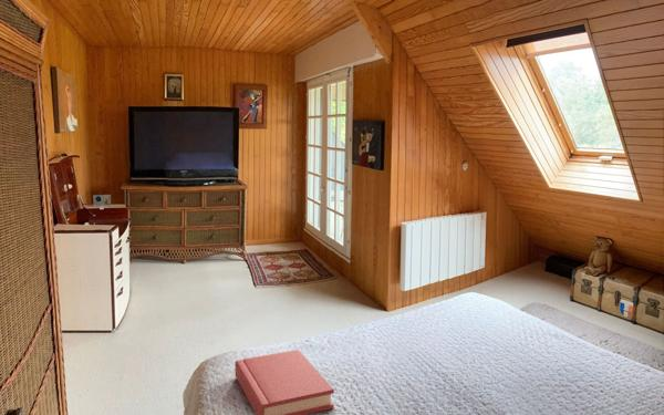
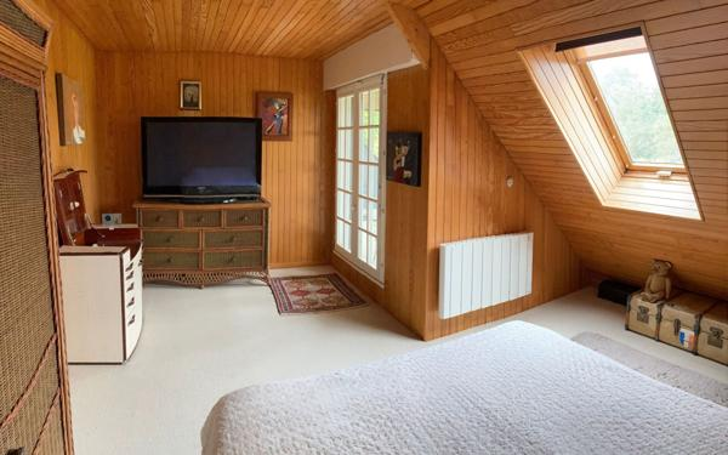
- hardback book (281, 383)
